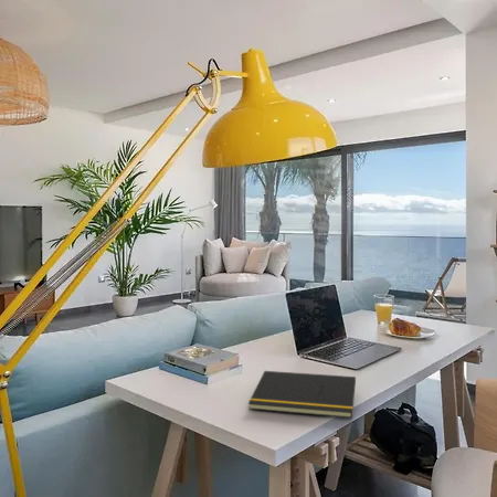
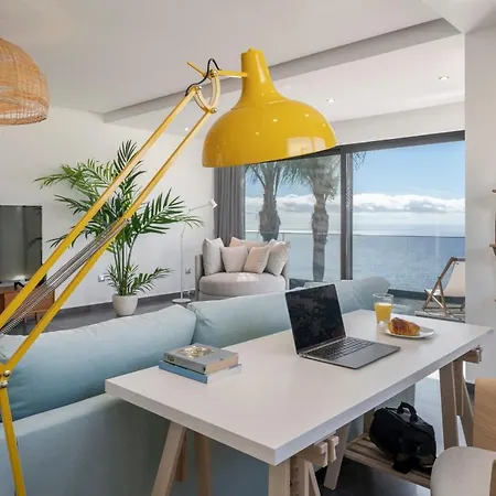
- notepad (304, 392)
